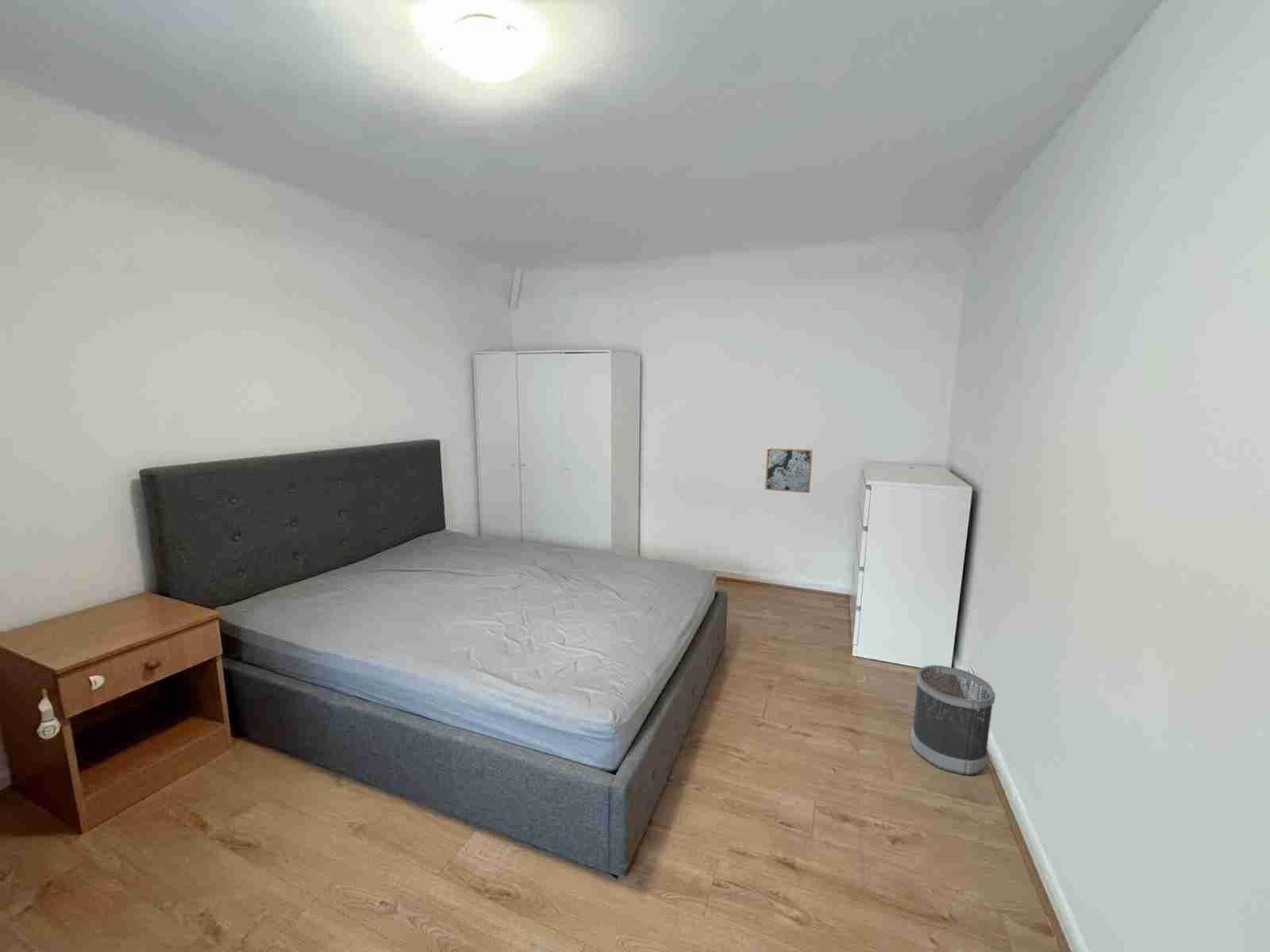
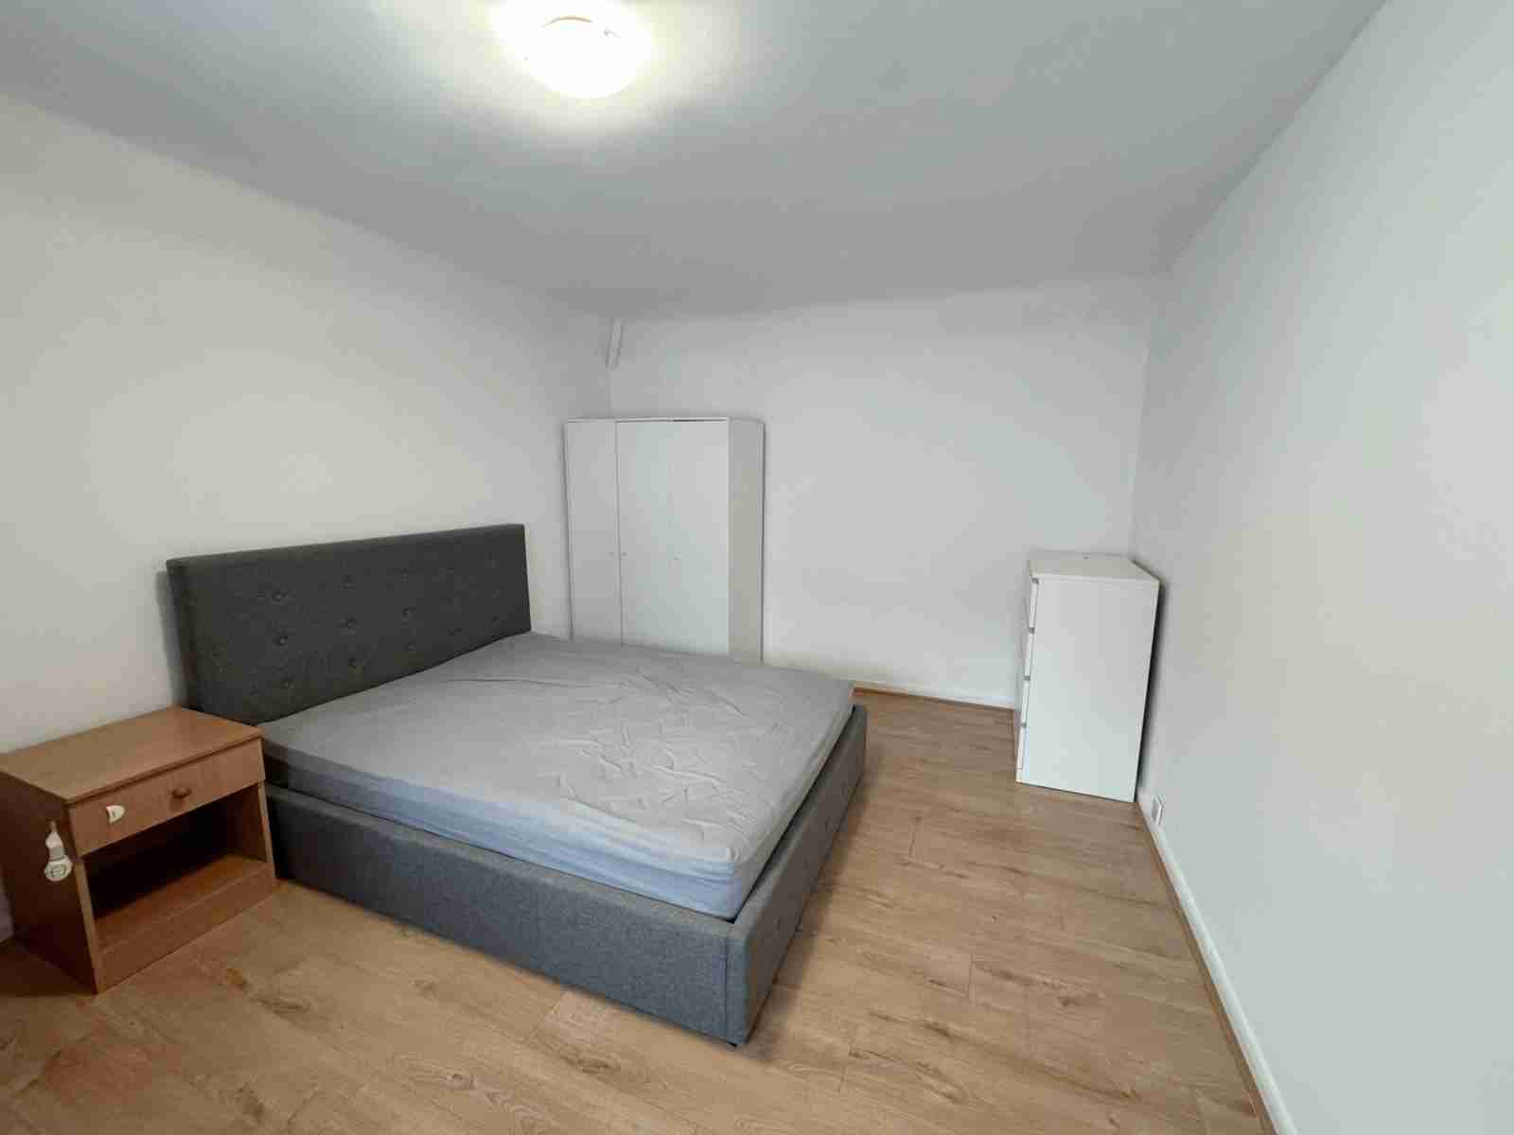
- wastebasket (950, 716)
- wall art (788, 470)
